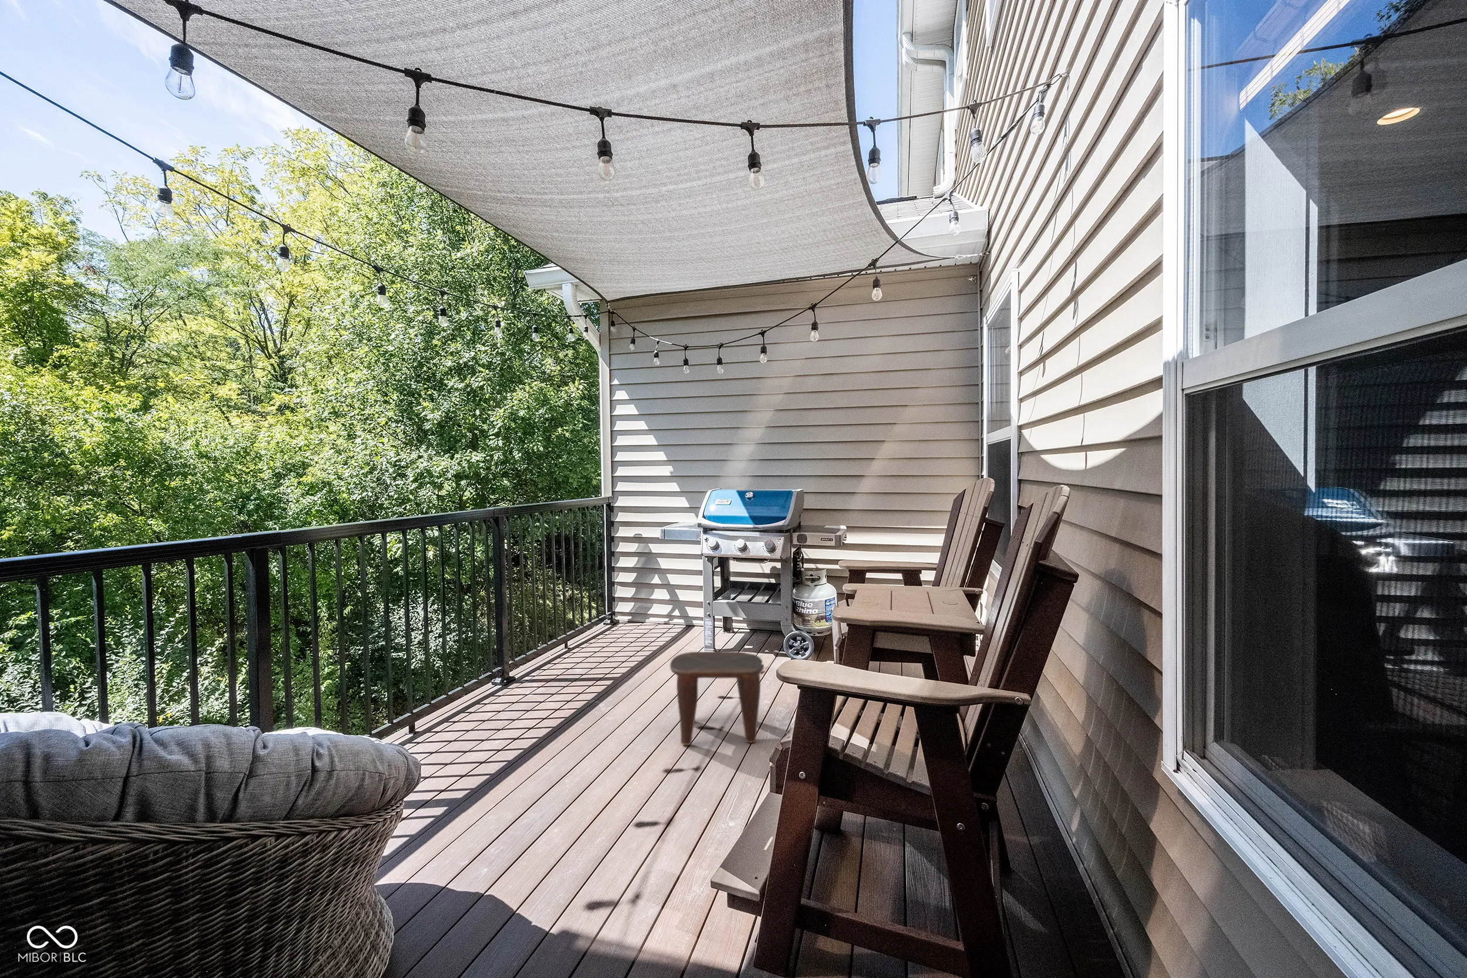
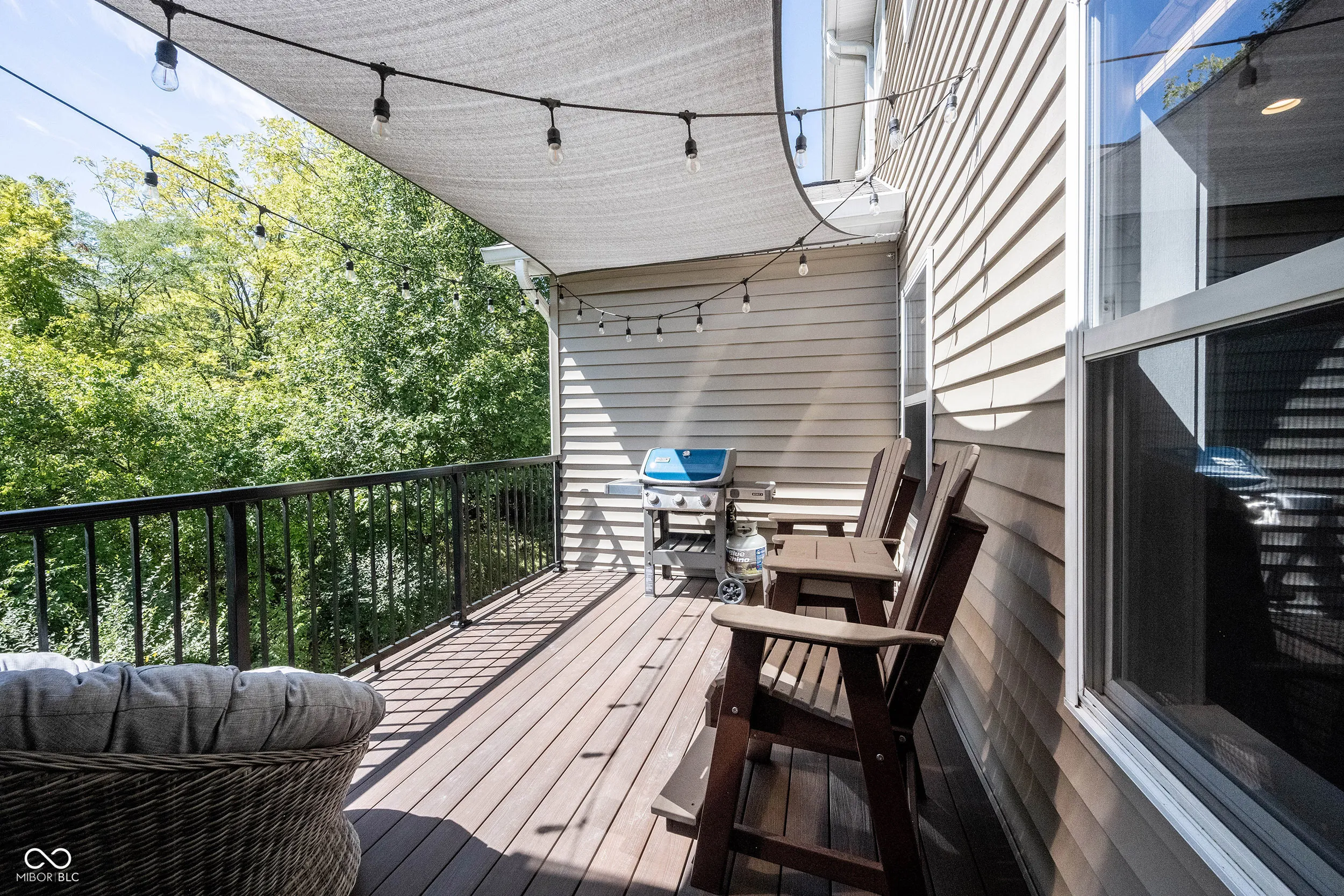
- stool (716, 678)
